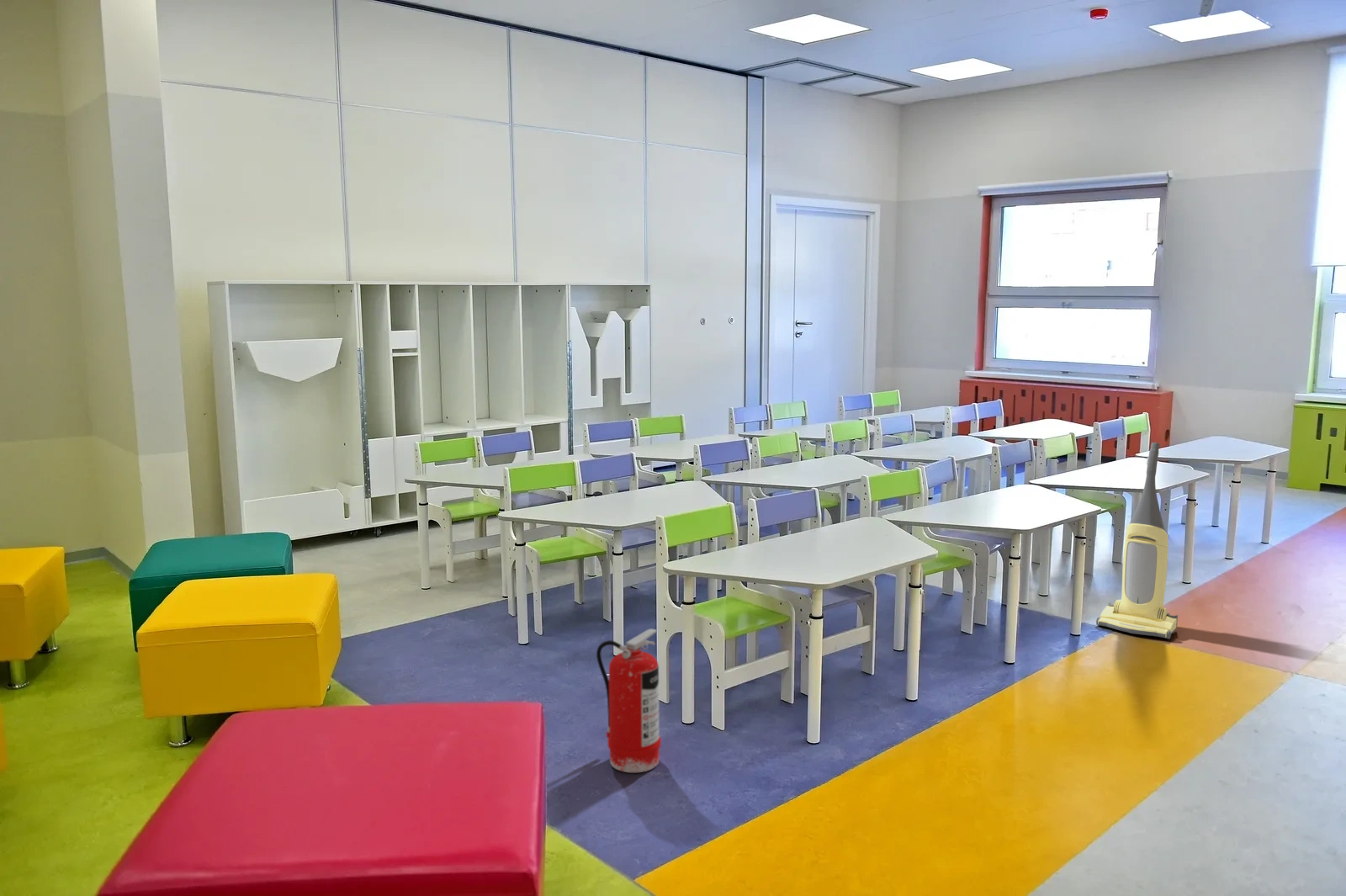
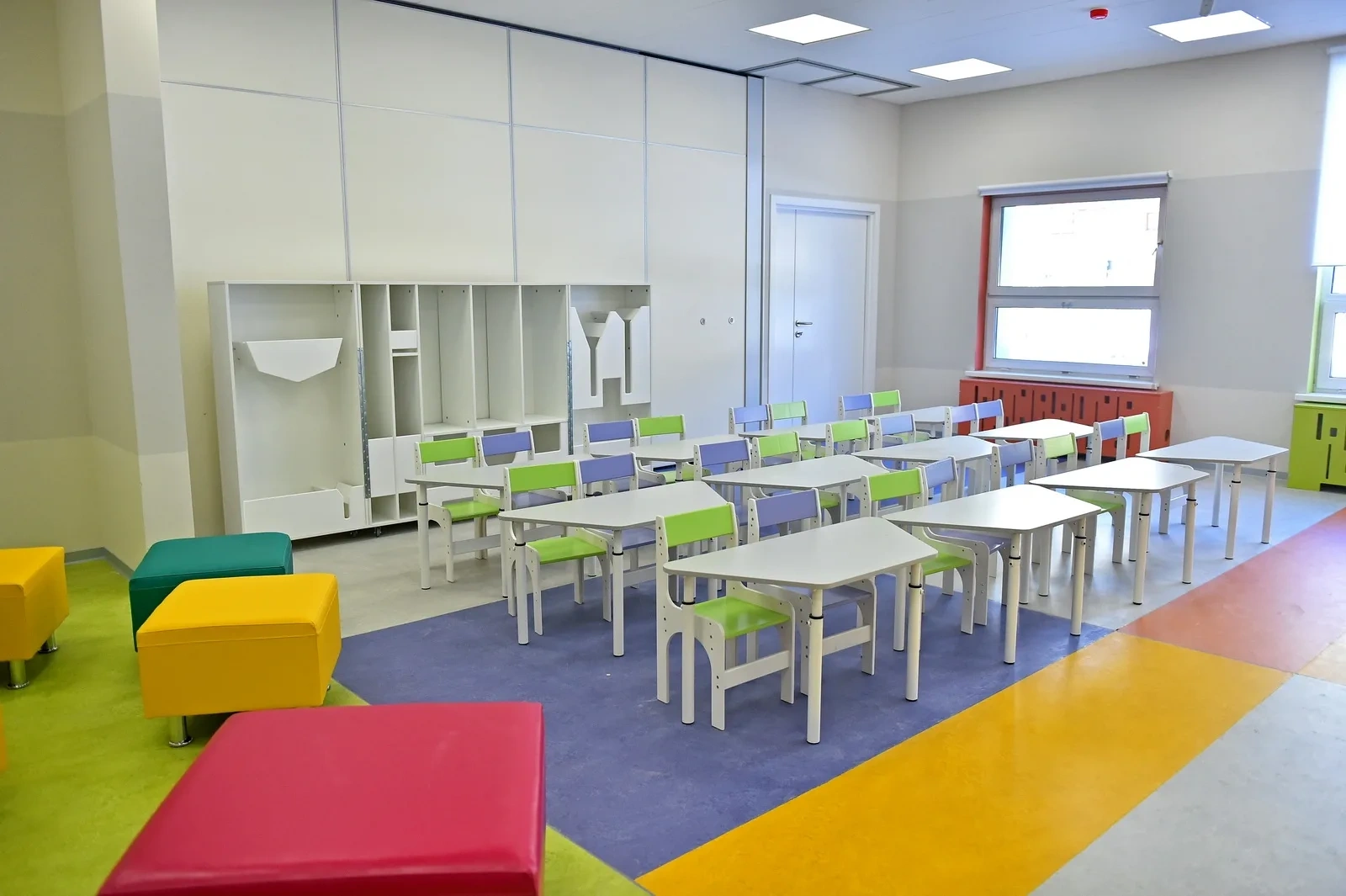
- vacuum cleaner (1143, 537)
- fire extinguisher (628, 696)
